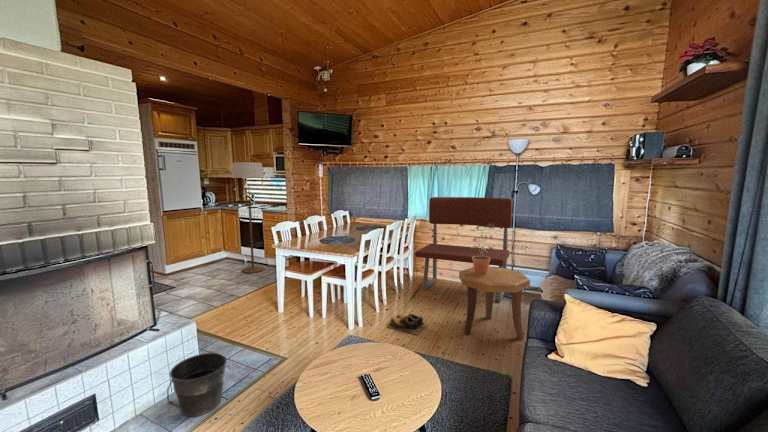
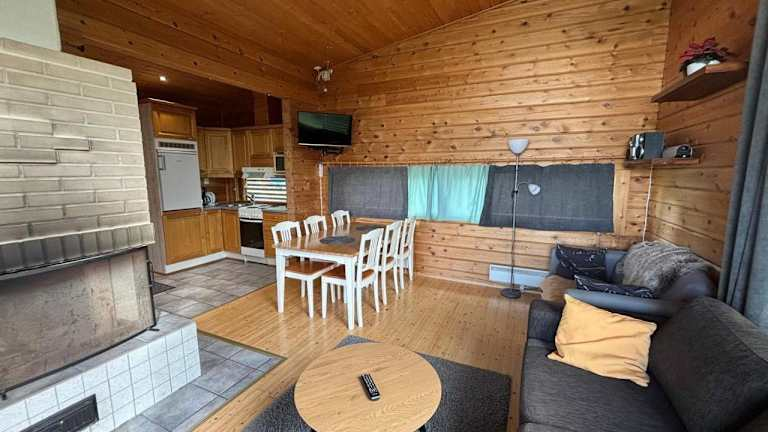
- side table (492, 302)
- potted plant (481, 248)
- floor lamp (250, 214)
- bucket (198, 385)
- bench (464, 246)
- shoes (407, 320)
